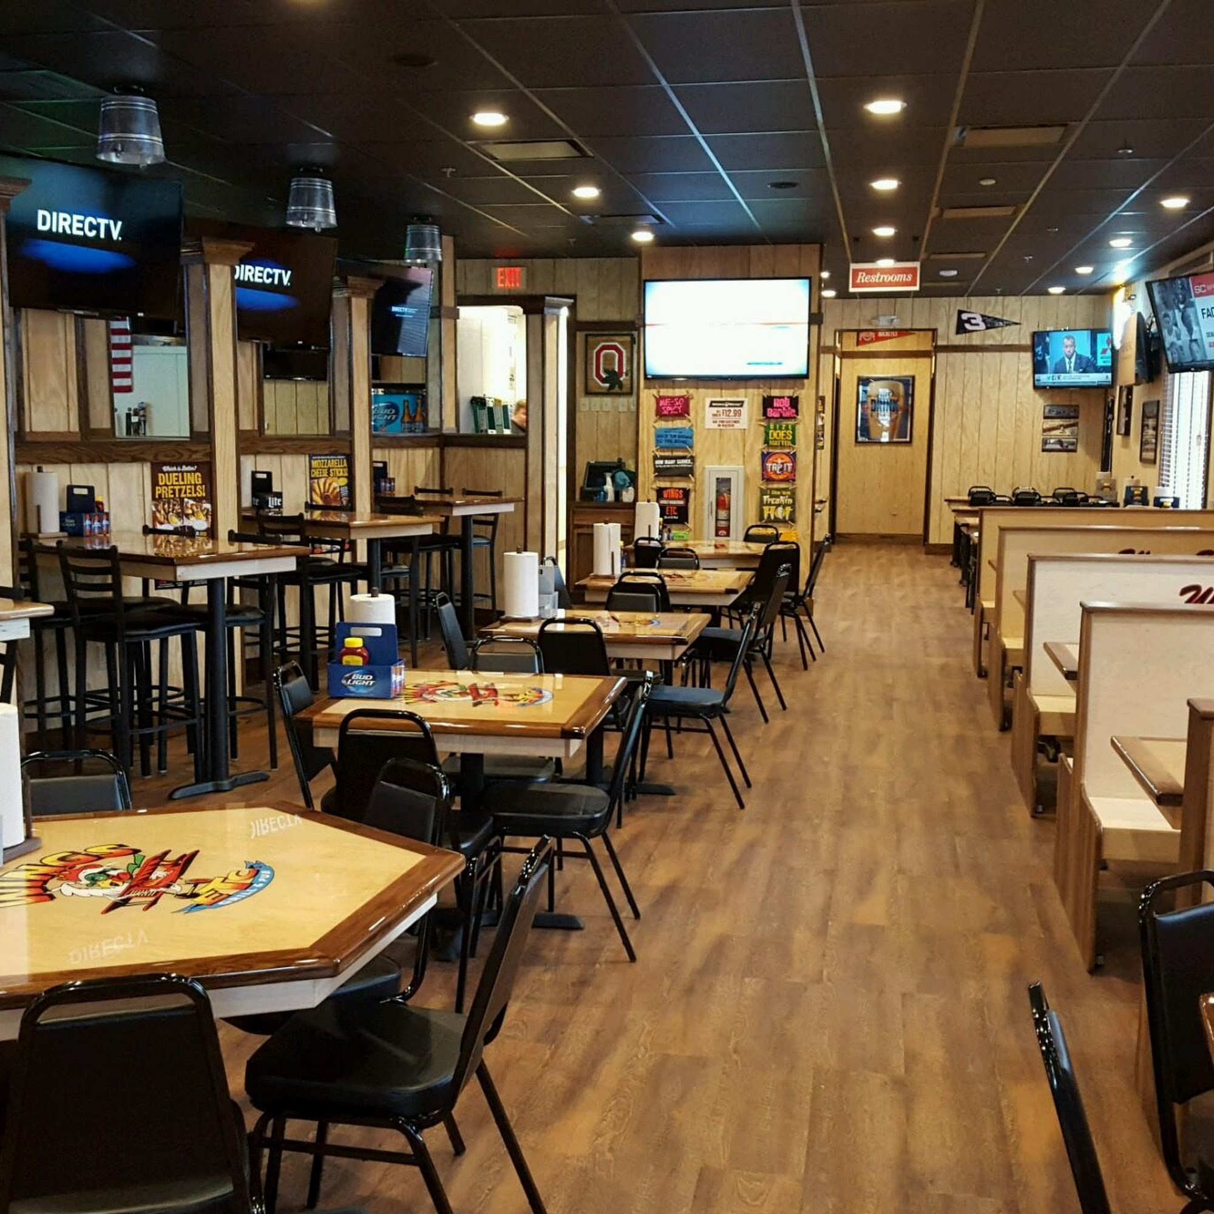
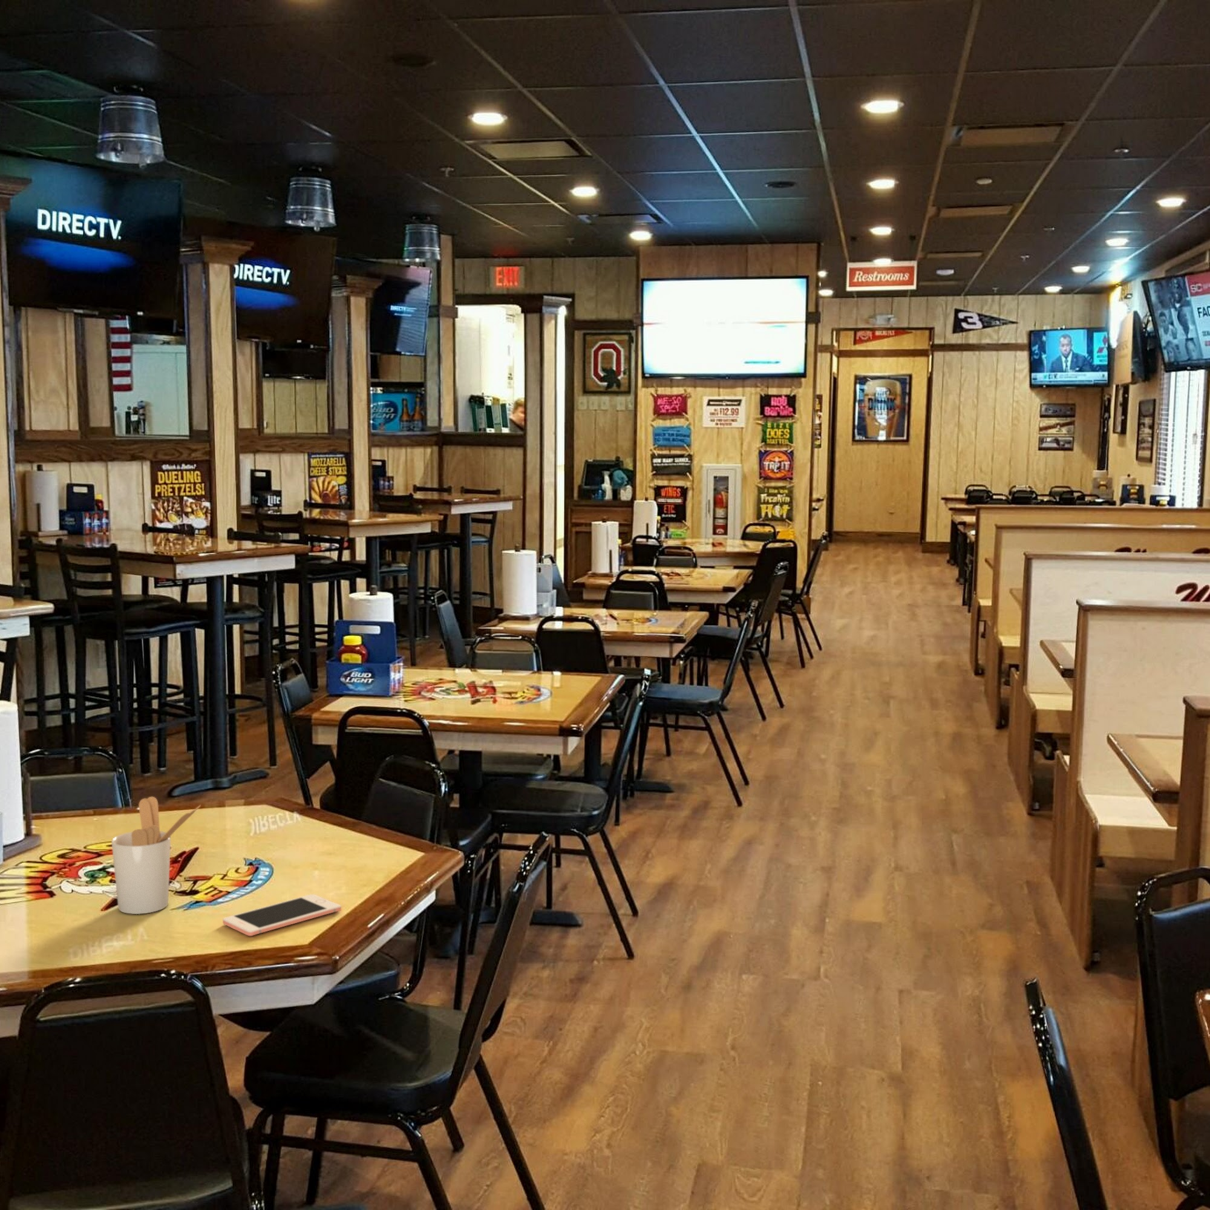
+ utensil holder (156, 854)
+ cell phone (283, 914)
